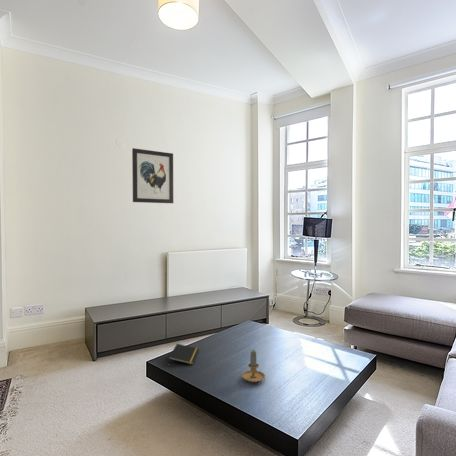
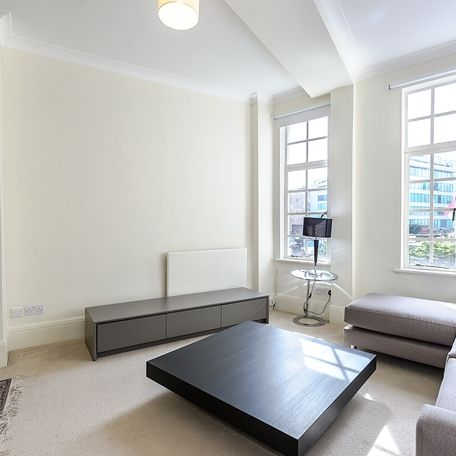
- candle (253, 363)
- notepad (184, 353)
- wall art (153, 177)
